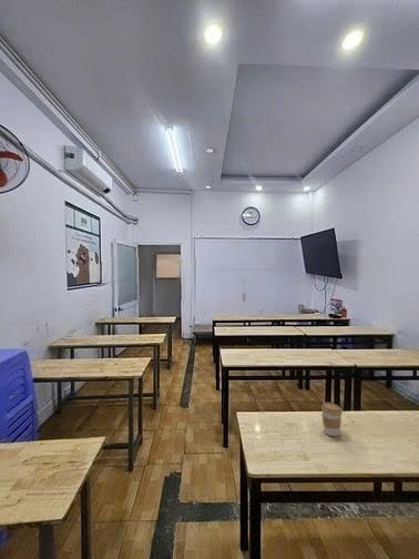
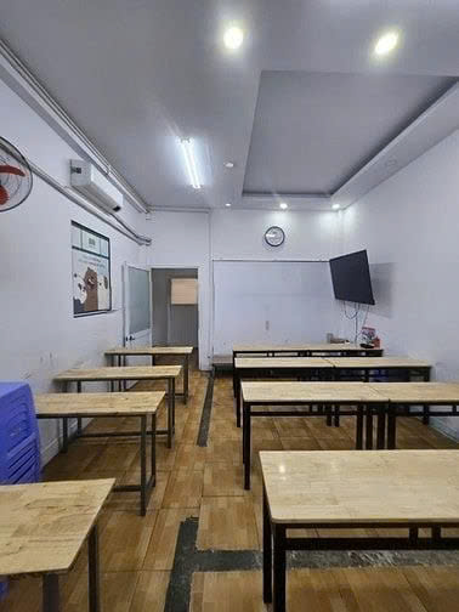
- coffee cup (331, 418)
